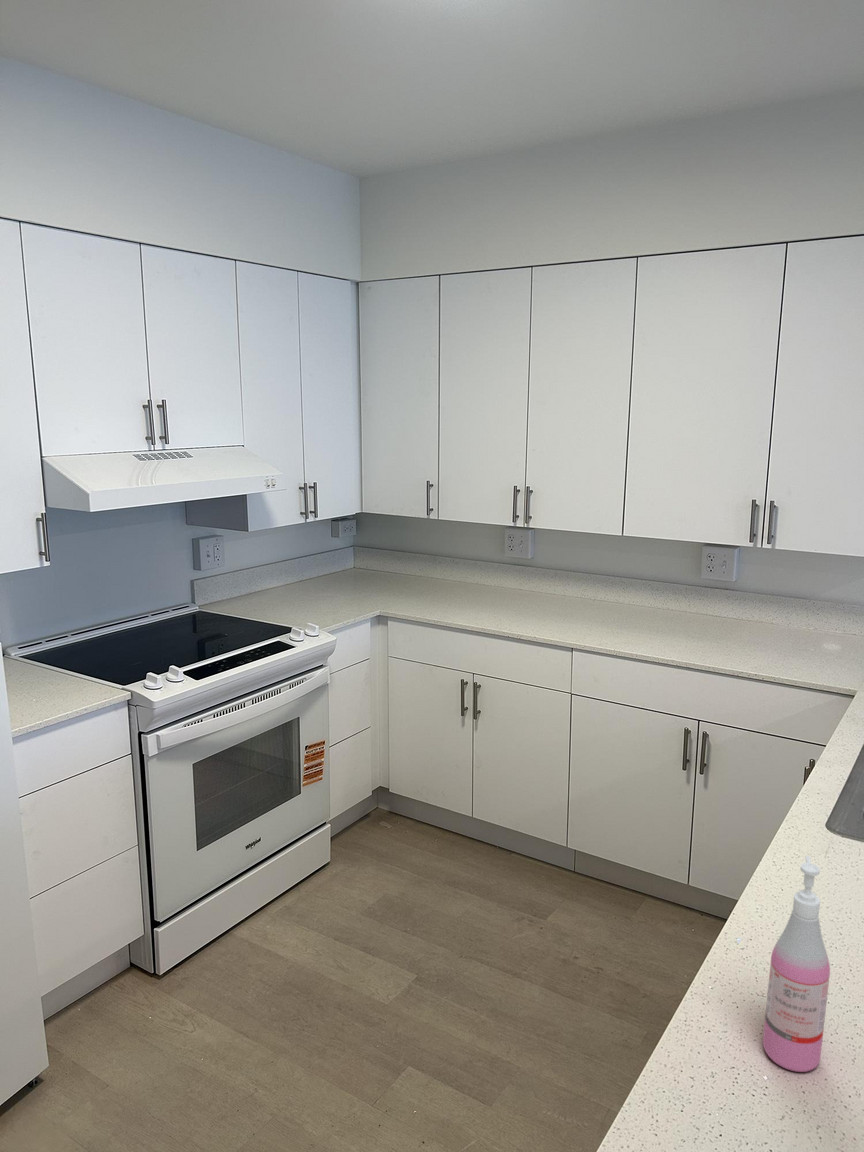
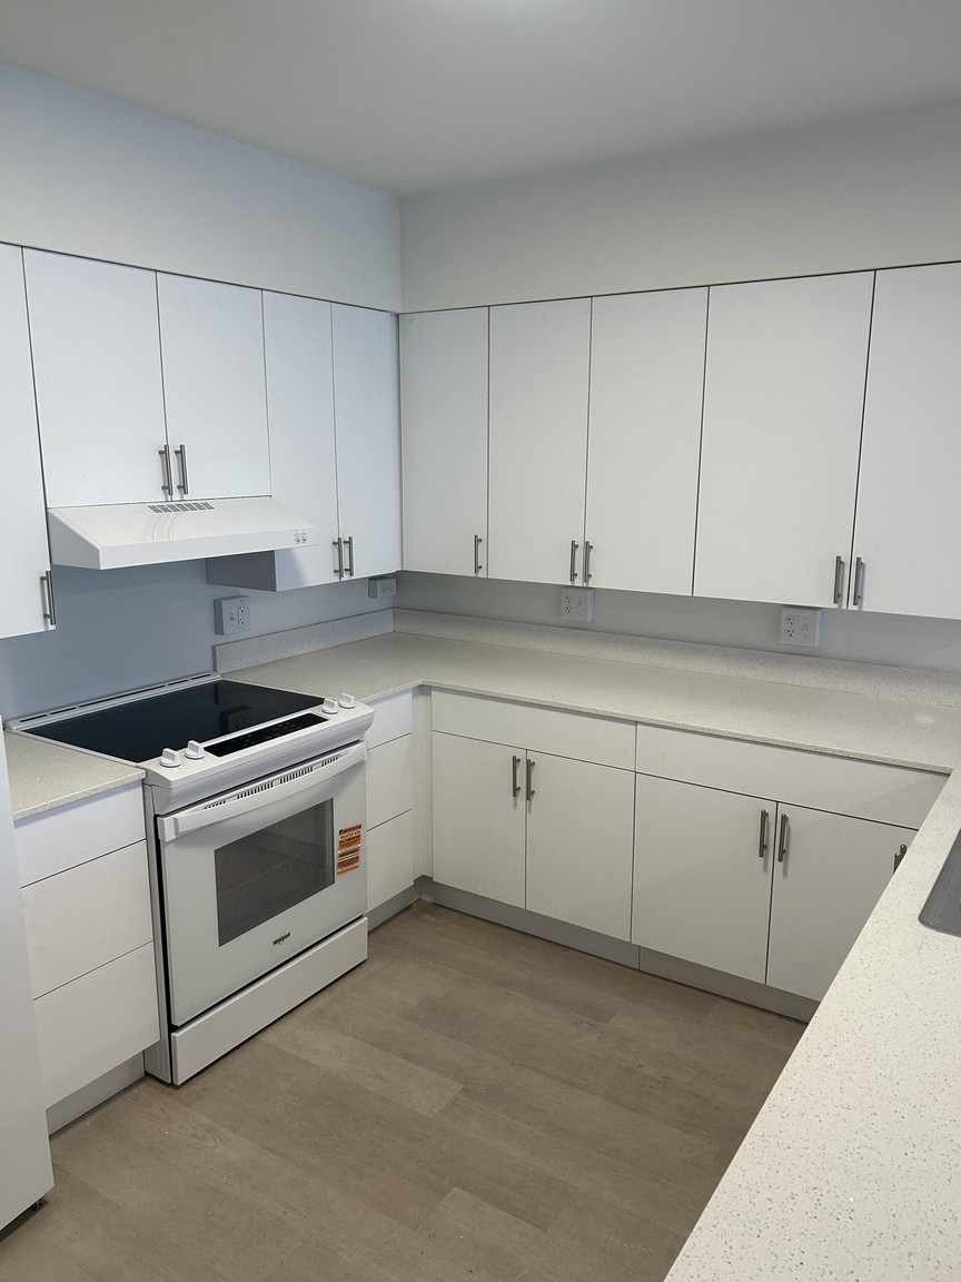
- soap dispenser (800, 961)
